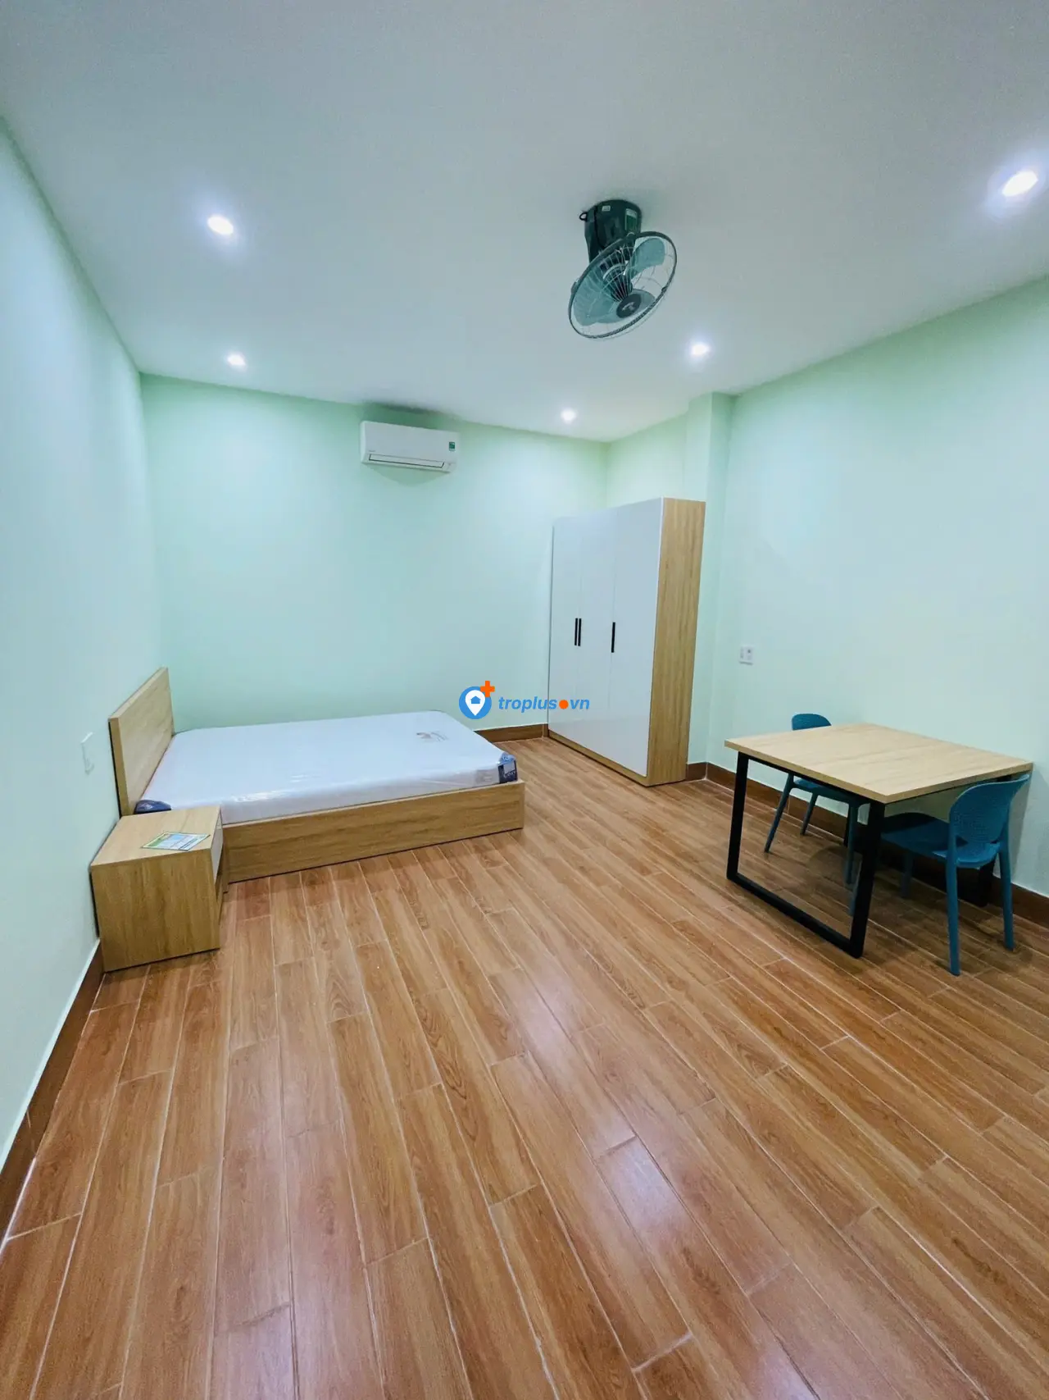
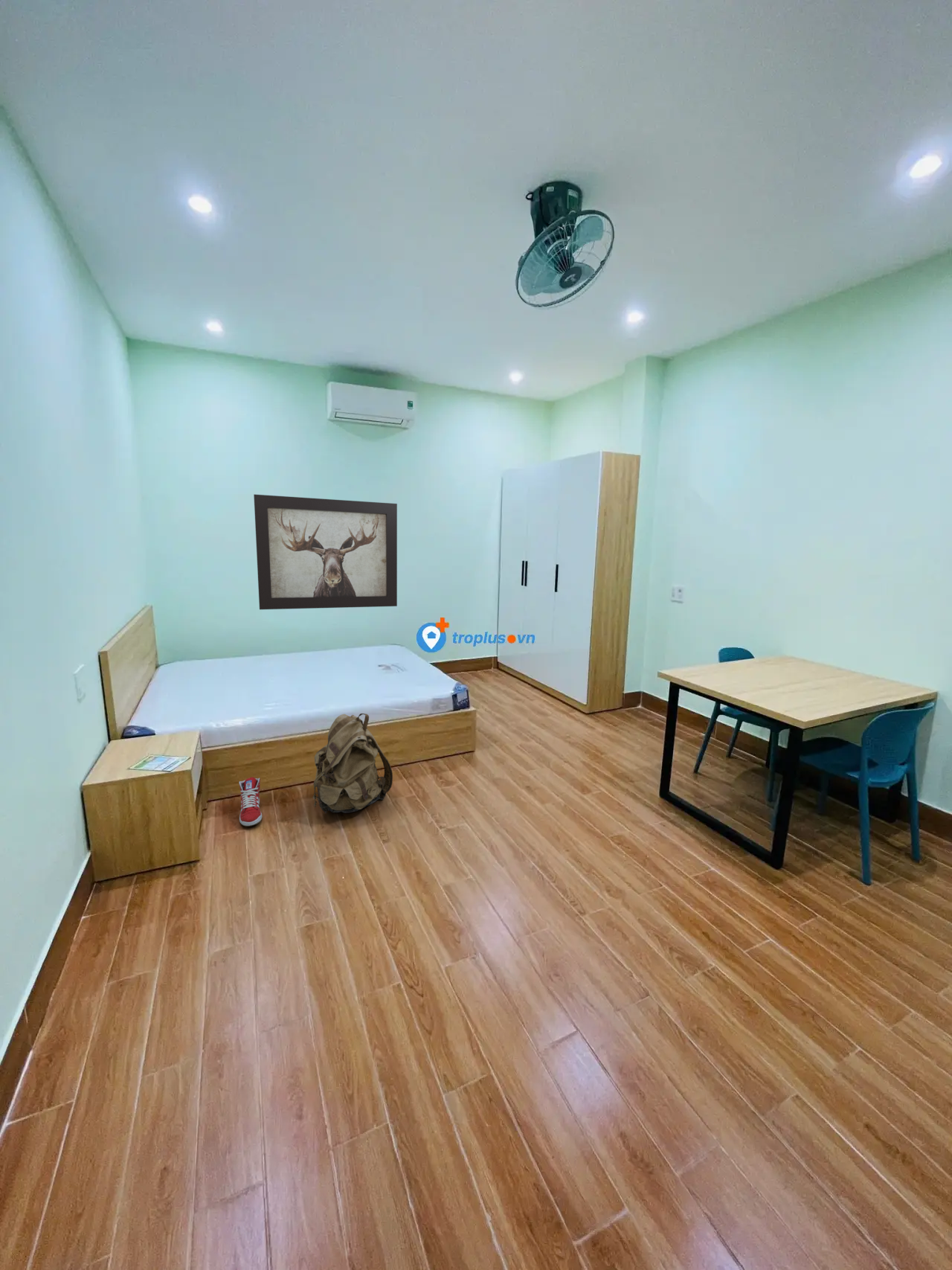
+ wall art (330, 554)
+ sneaker (250, 799)
+ backpack (350, 755)
